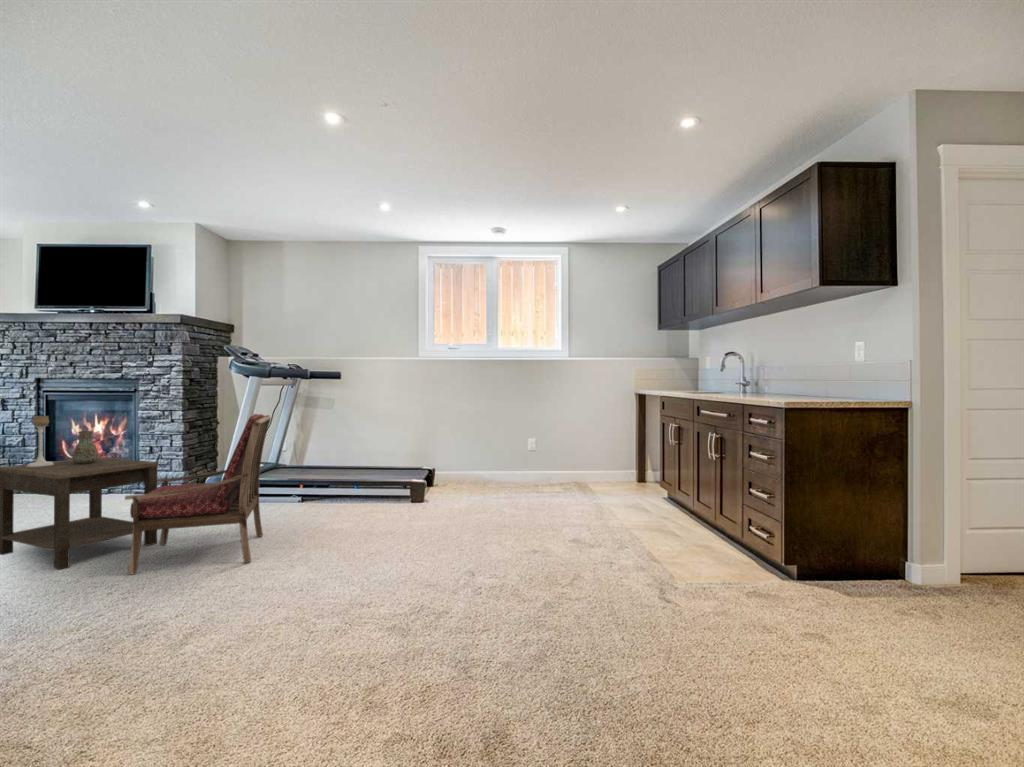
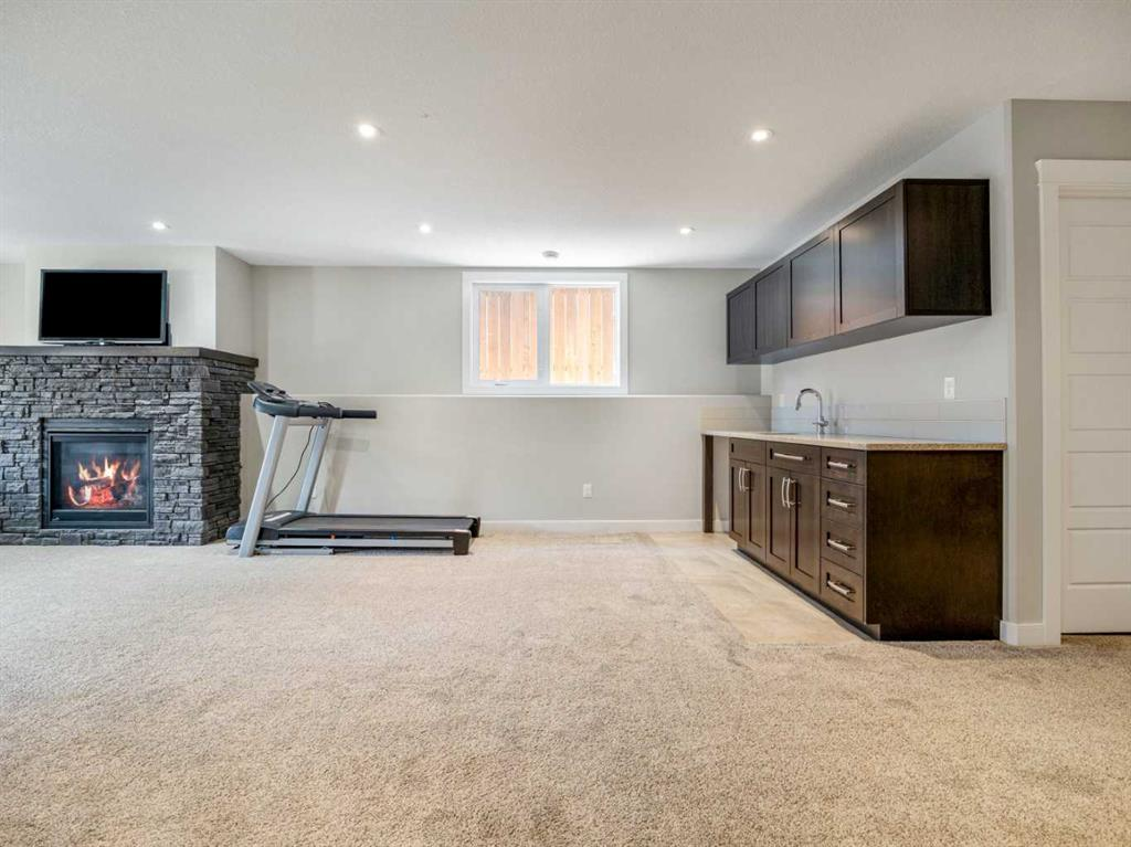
- armchair (206, 483)
- side table (89, 506)
- candle holder (40, 440)
- decorative vase (86, 446)
